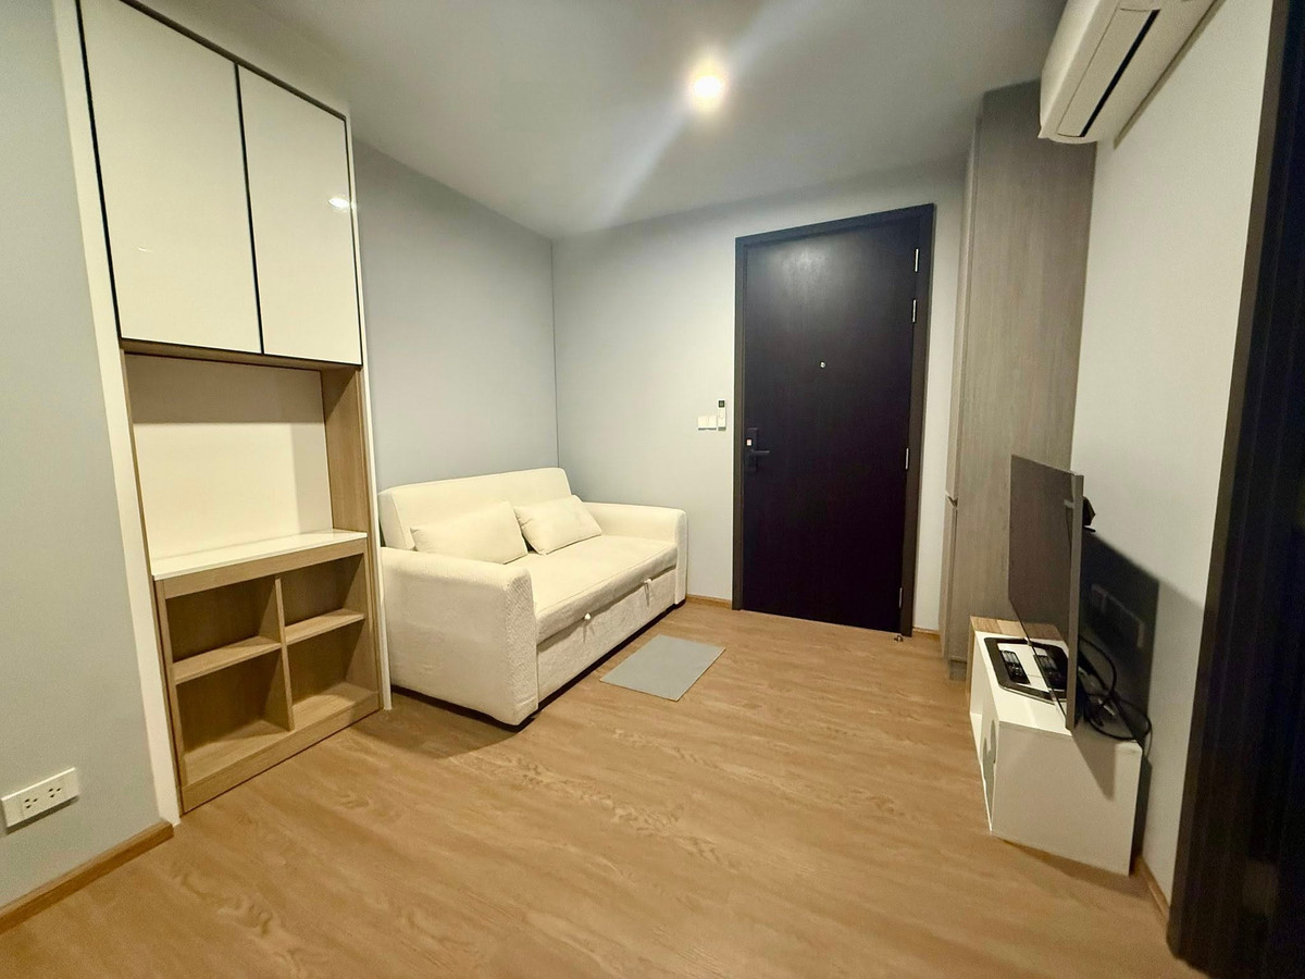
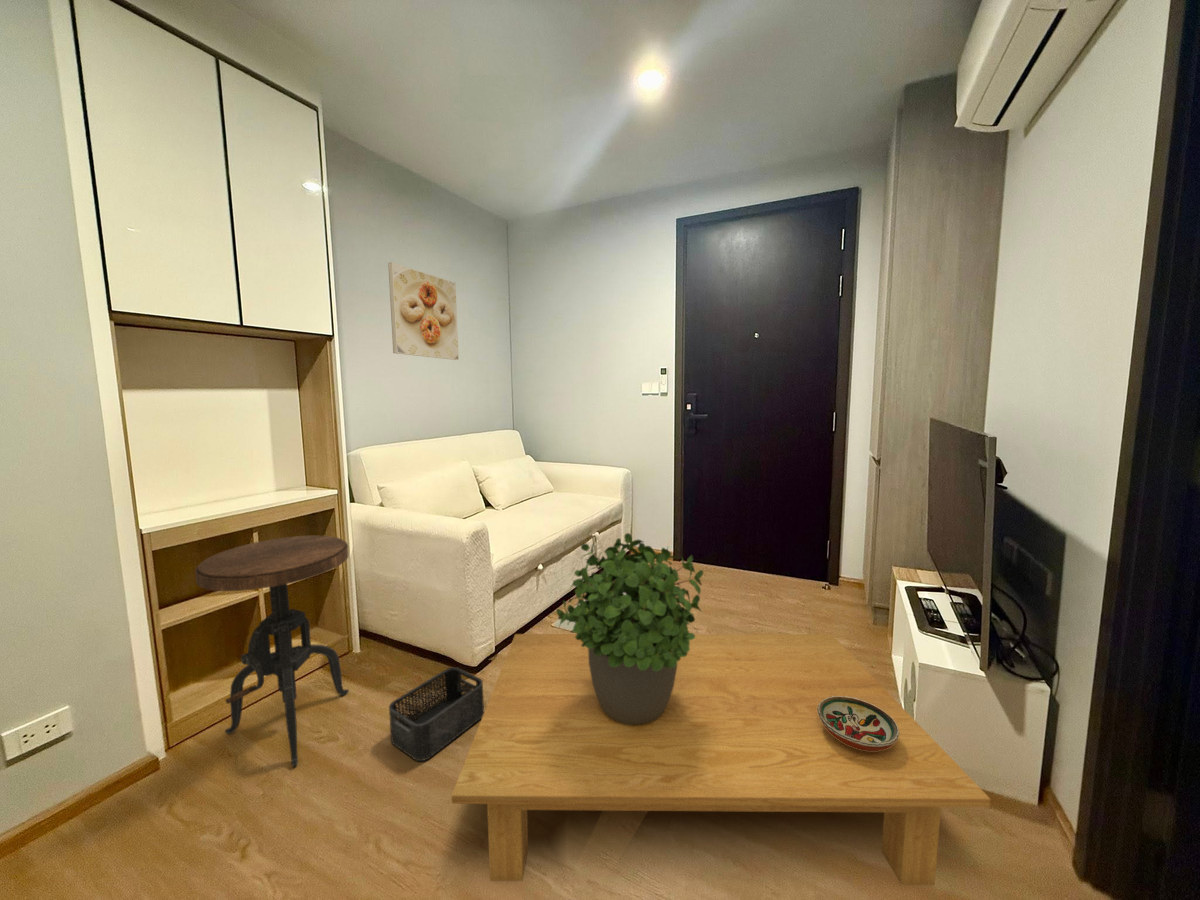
+ potted plant (629, 620)
+ coffee table (689, 737)
+ decorative bowl (856, 726)
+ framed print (426, 315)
+ storage bin (438, 710)
+ side table (286, 641)
